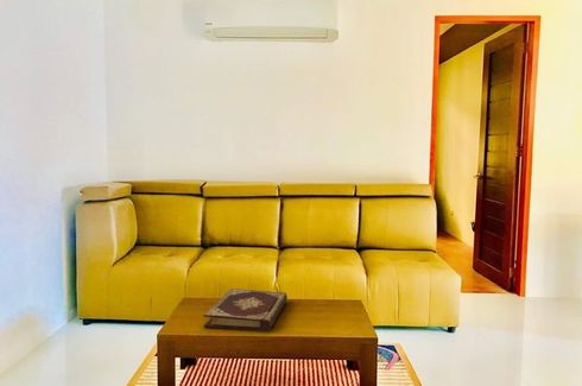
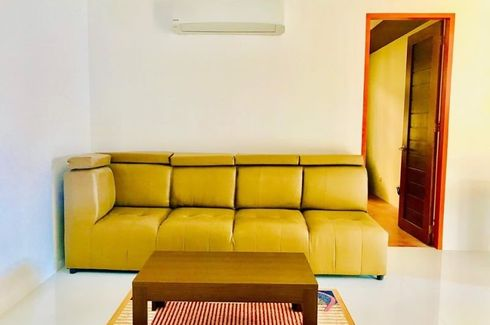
- book (248, 308)
